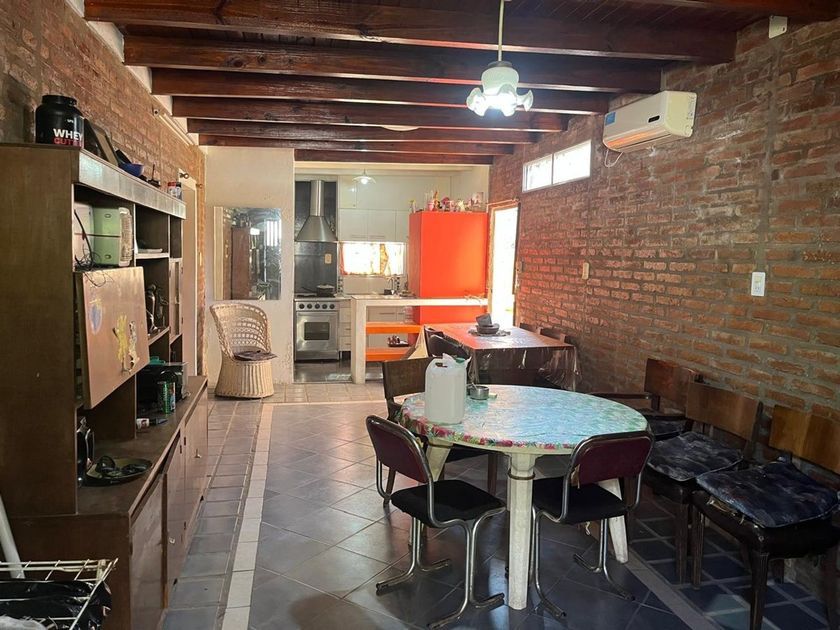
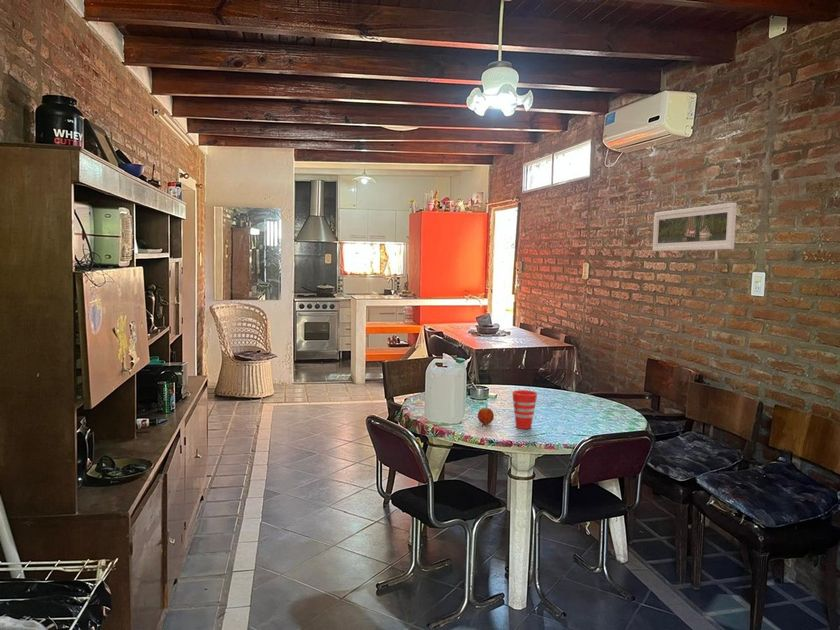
+ cup (524, 409)
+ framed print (690, 229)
+ fruit (485, 414)
